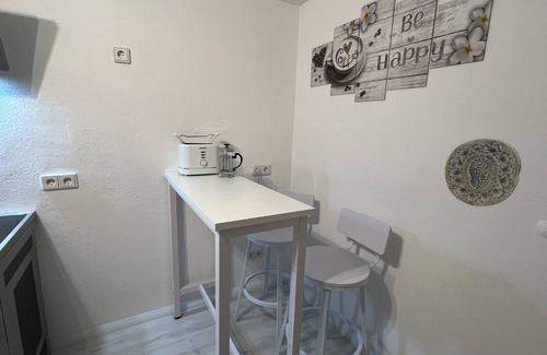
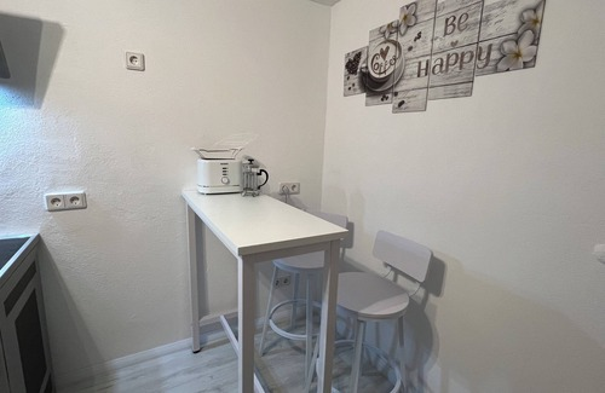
- decorative plate (478, 173)
